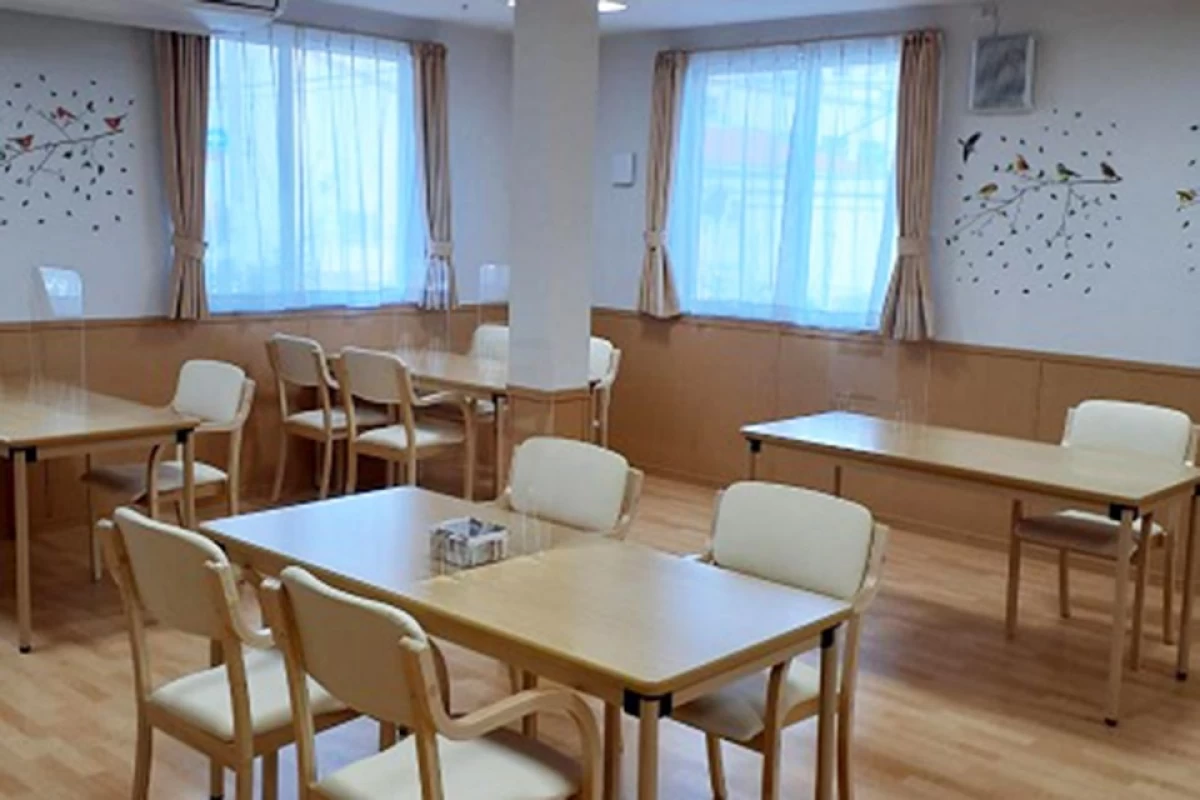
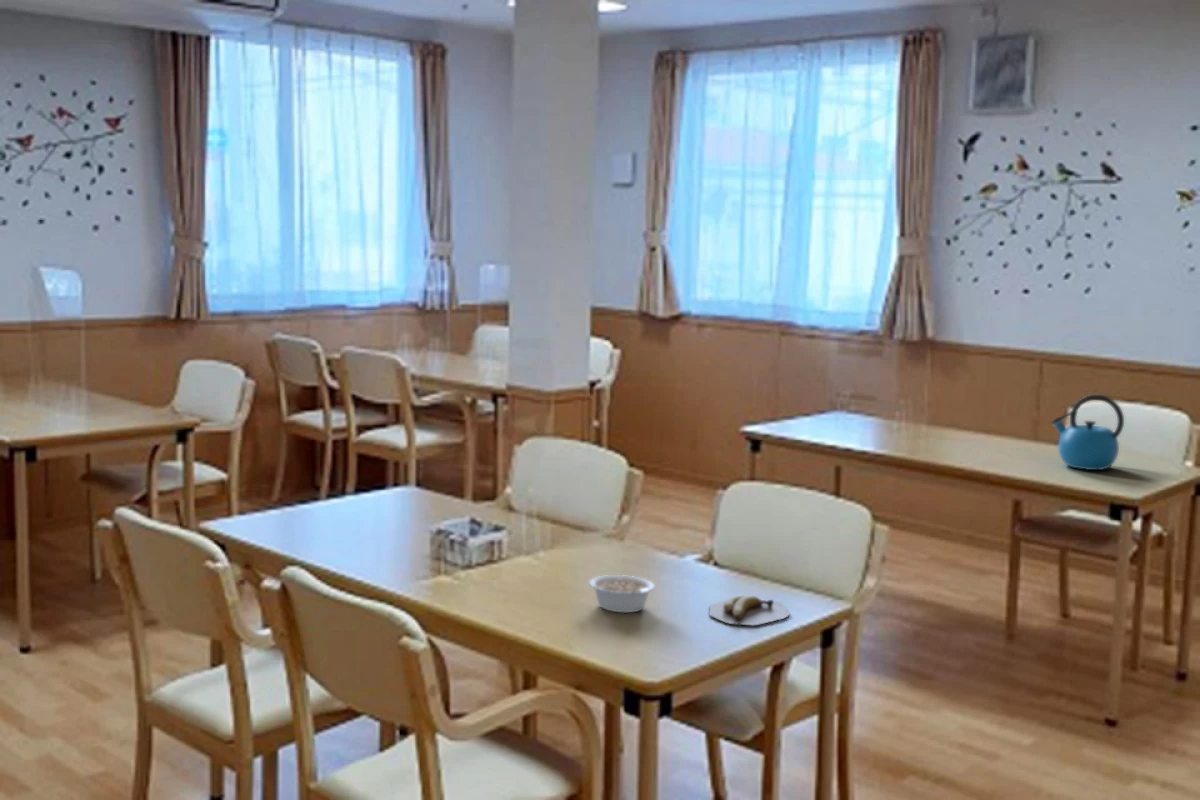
+ banana (748, 605)
+ kettle (1086, 430)
+ legume (623, 593)
